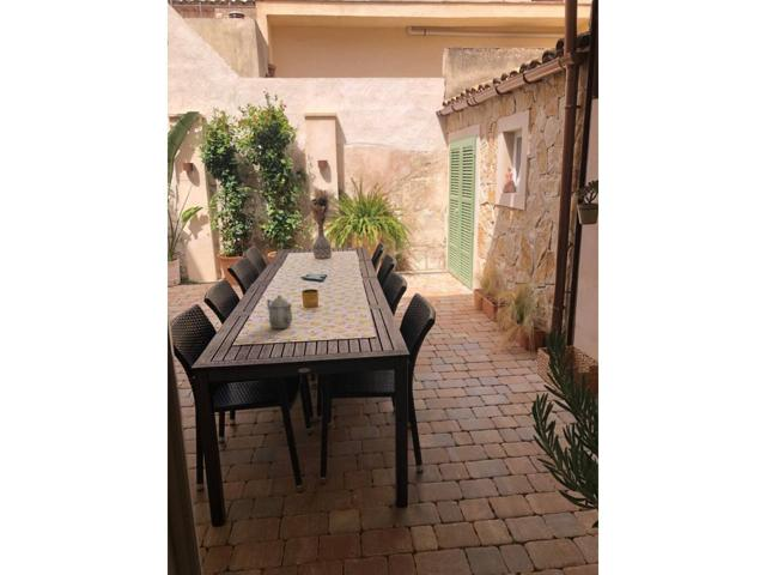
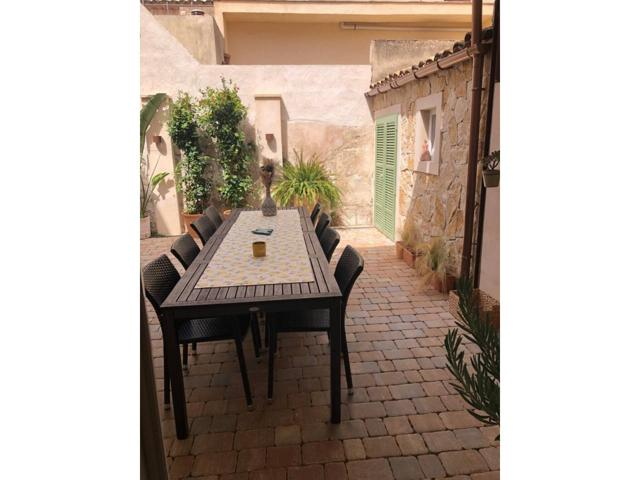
- teapot (280, 310)
